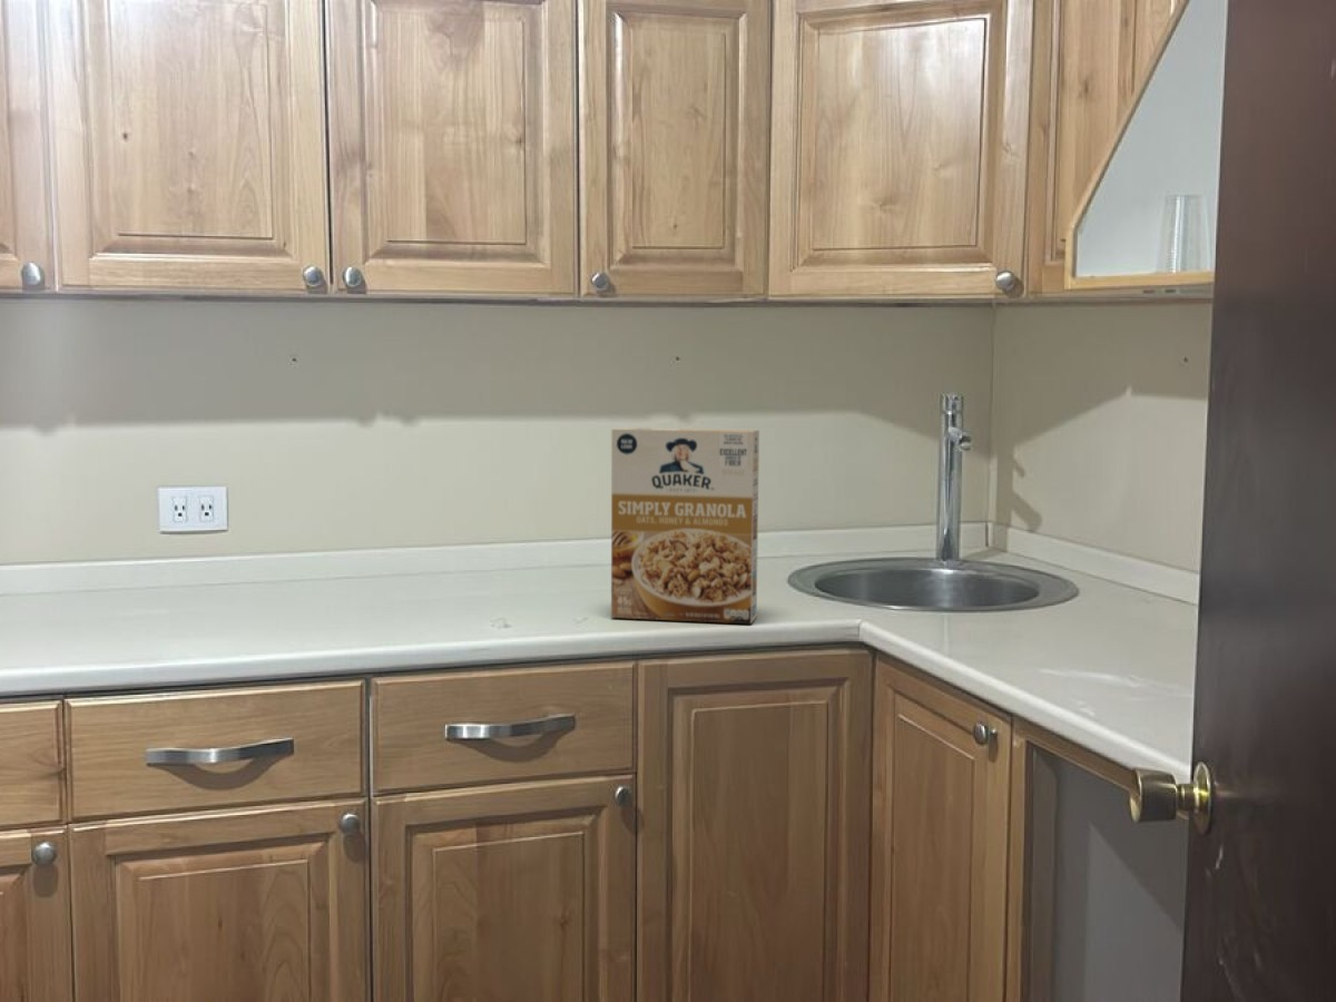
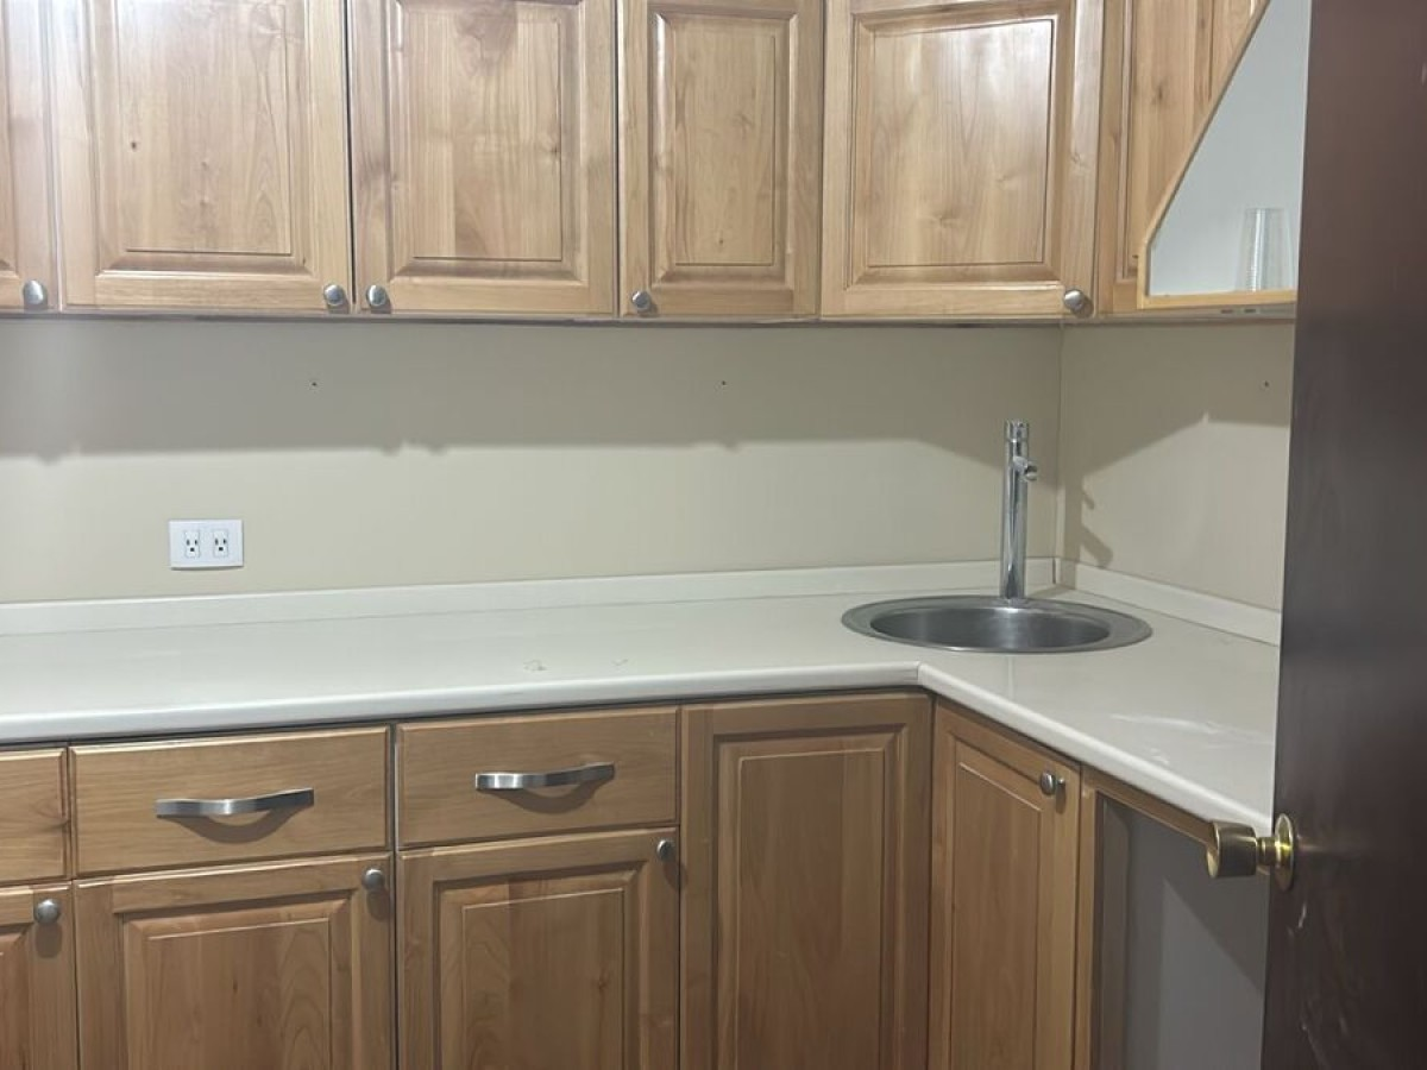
- cereal box (685, 523)
